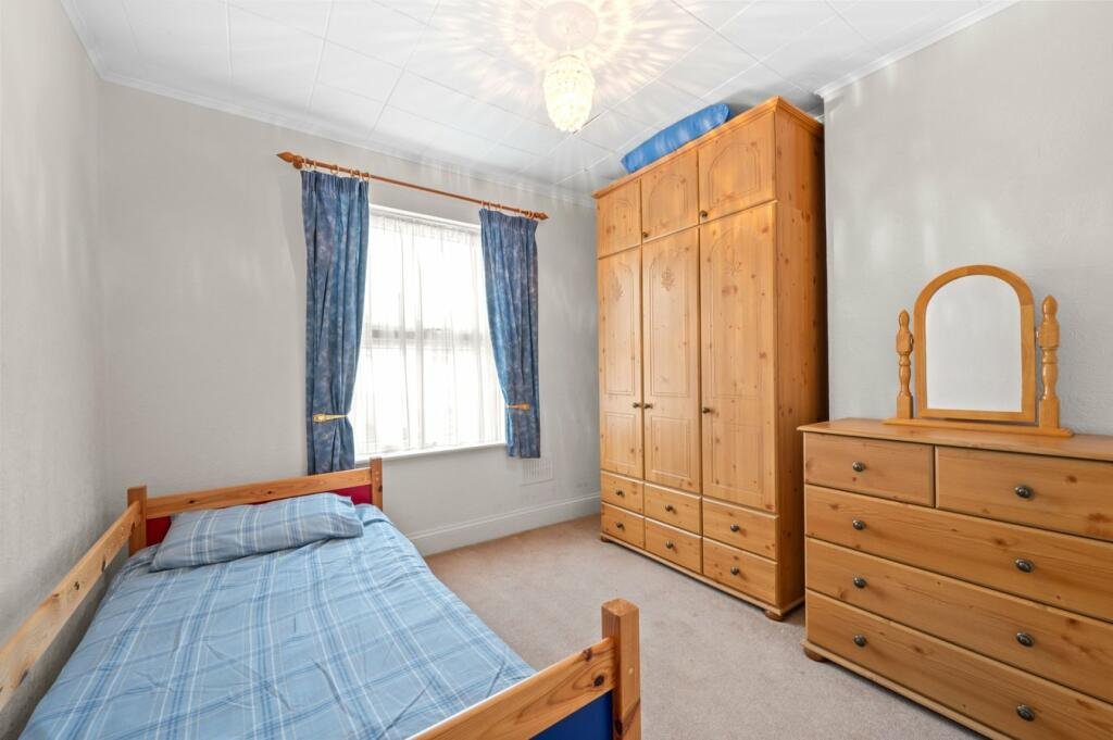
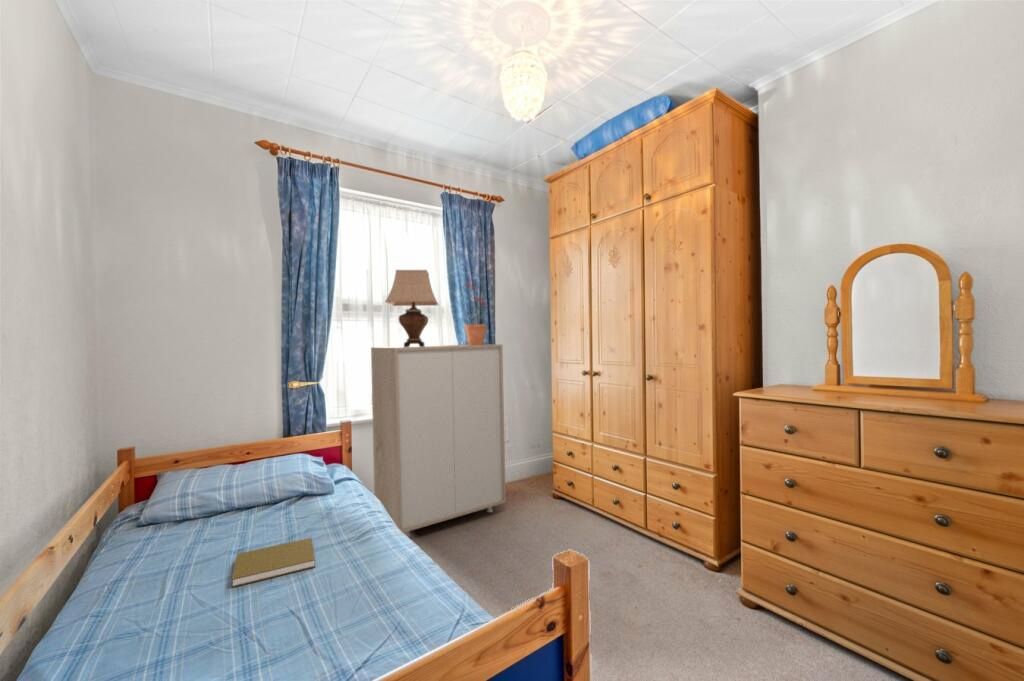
+ book (275, 559)
+ storage cabinet (438, 430)
+ potted plant (476, 312)
+ table lamp (413, 309)
